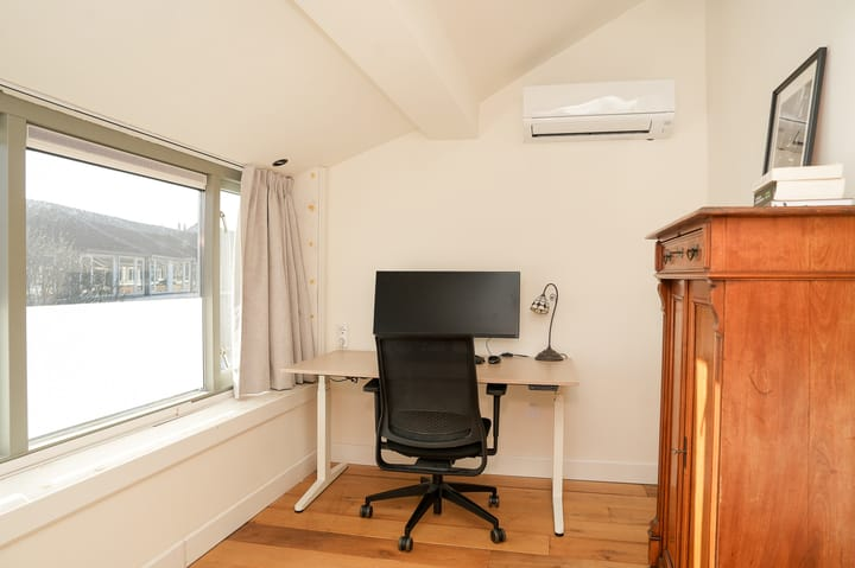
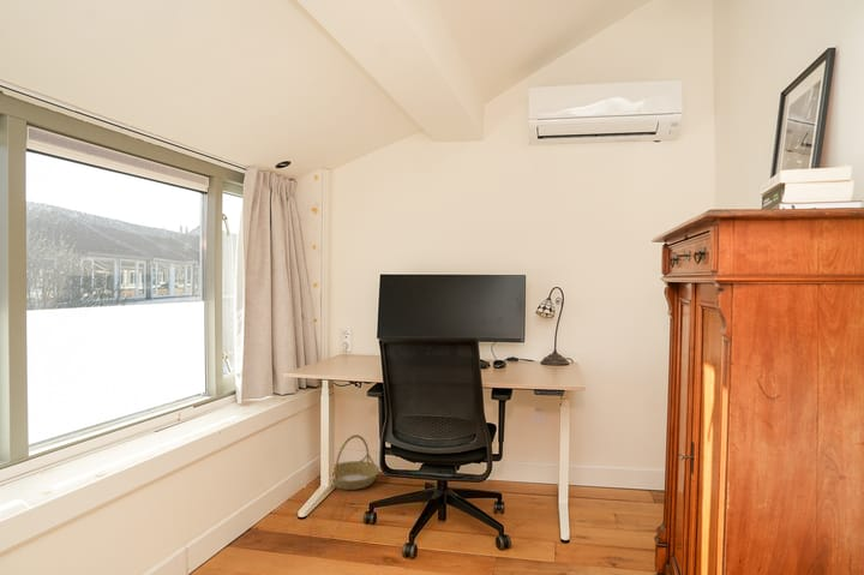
+ basket (352, 461)
